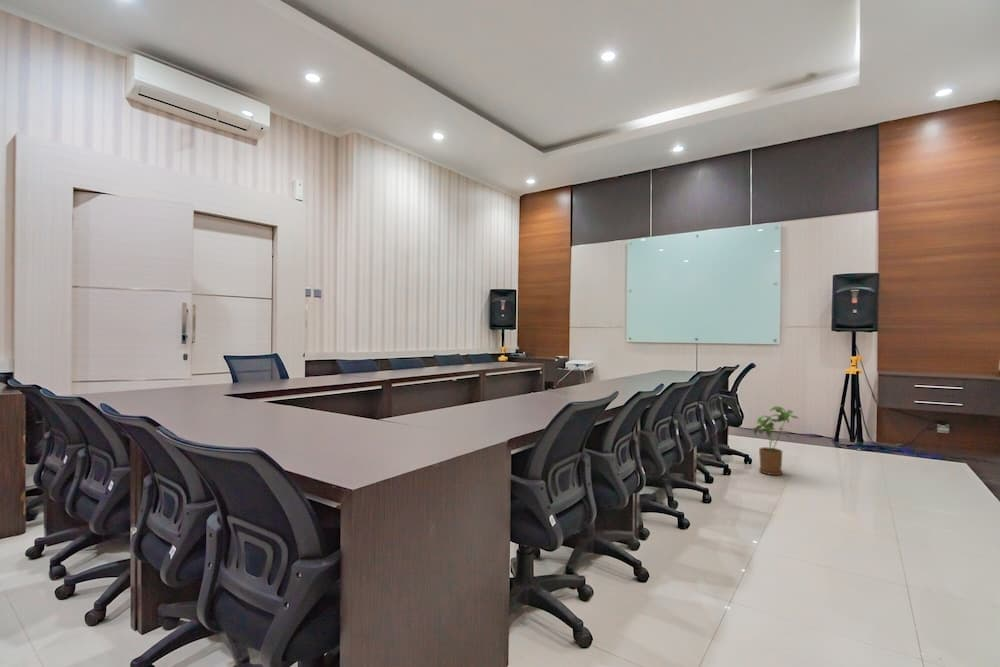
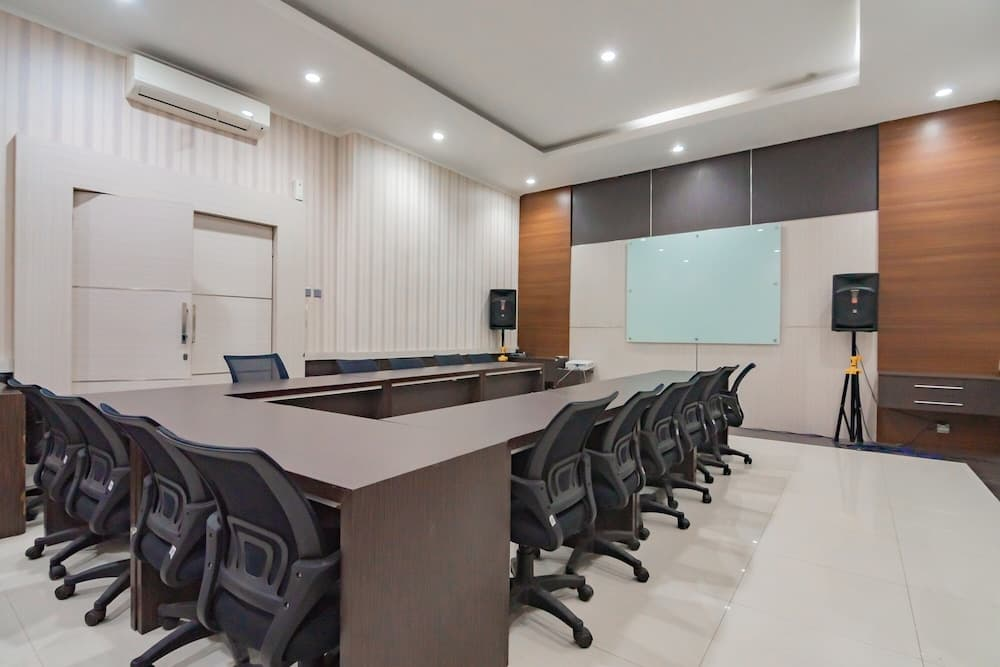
- house plant (771, 439)
